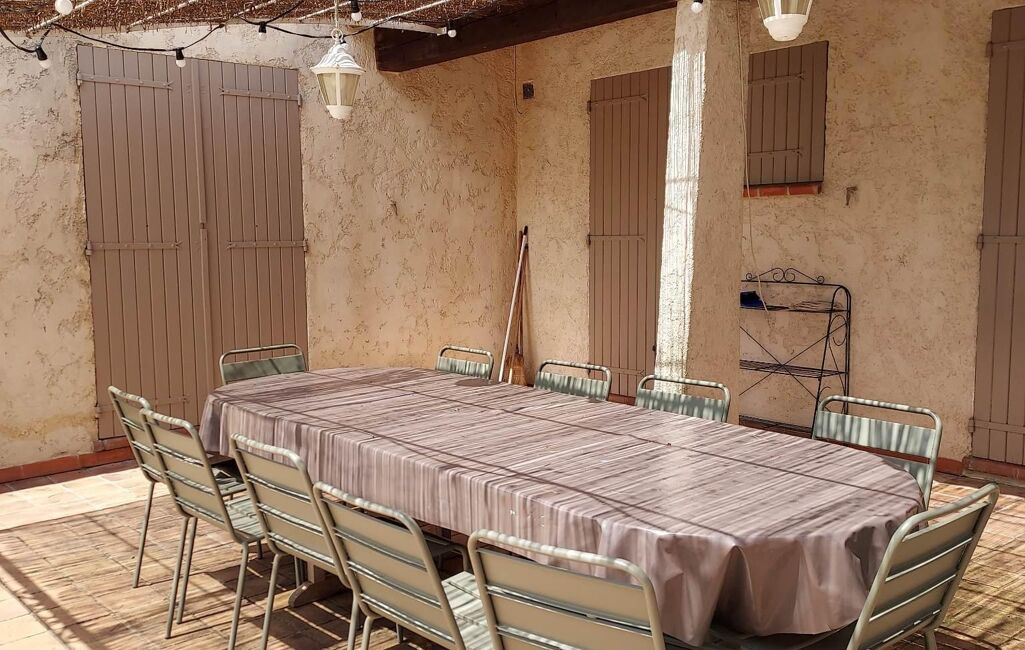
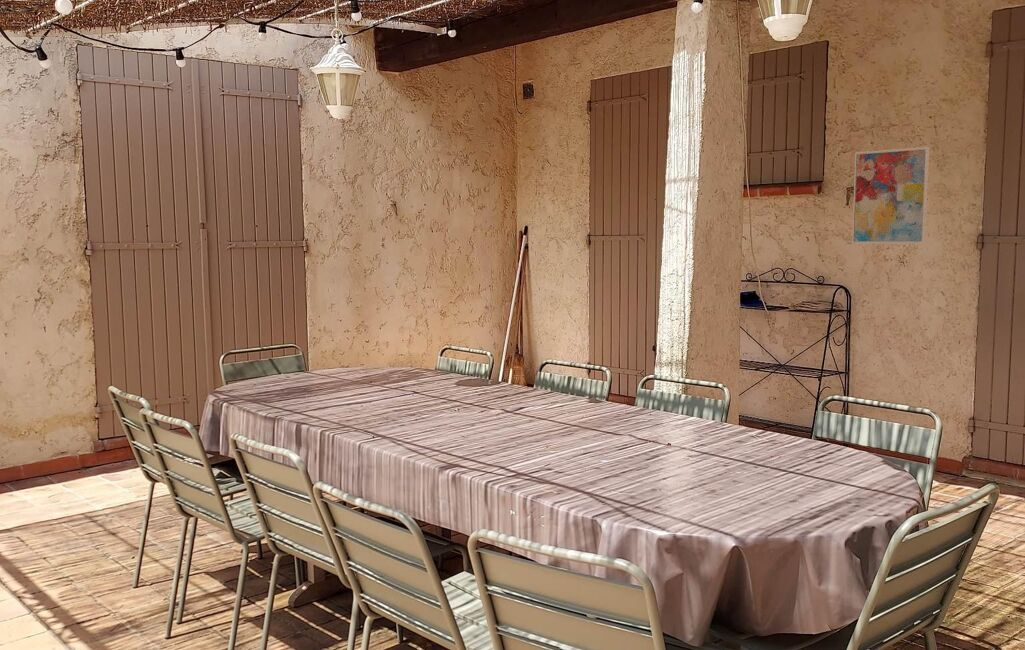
+ wall art (889, 197)
